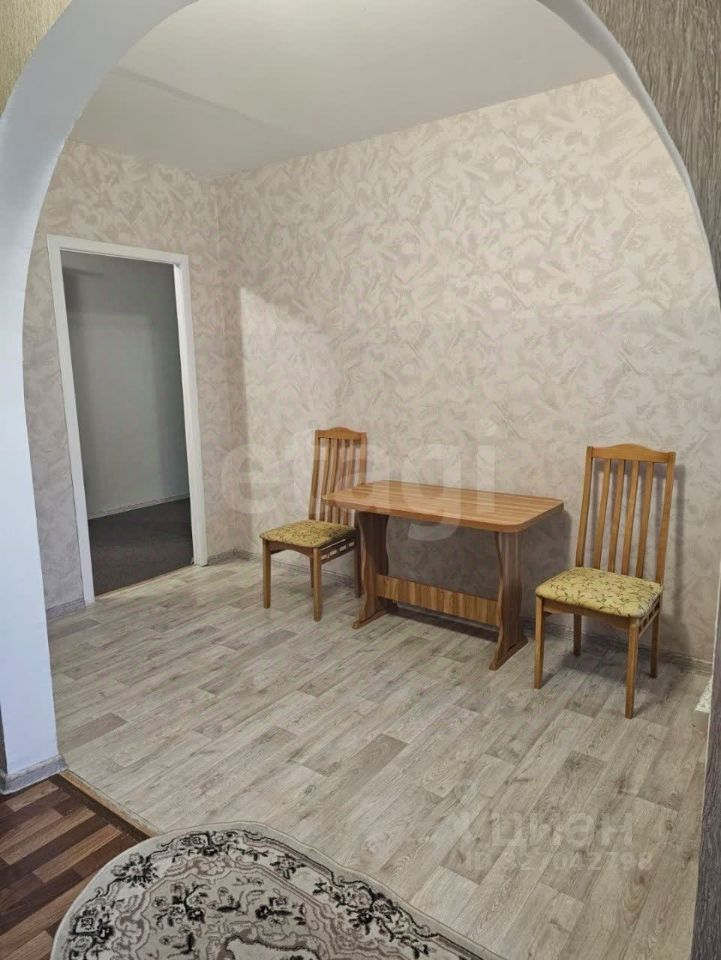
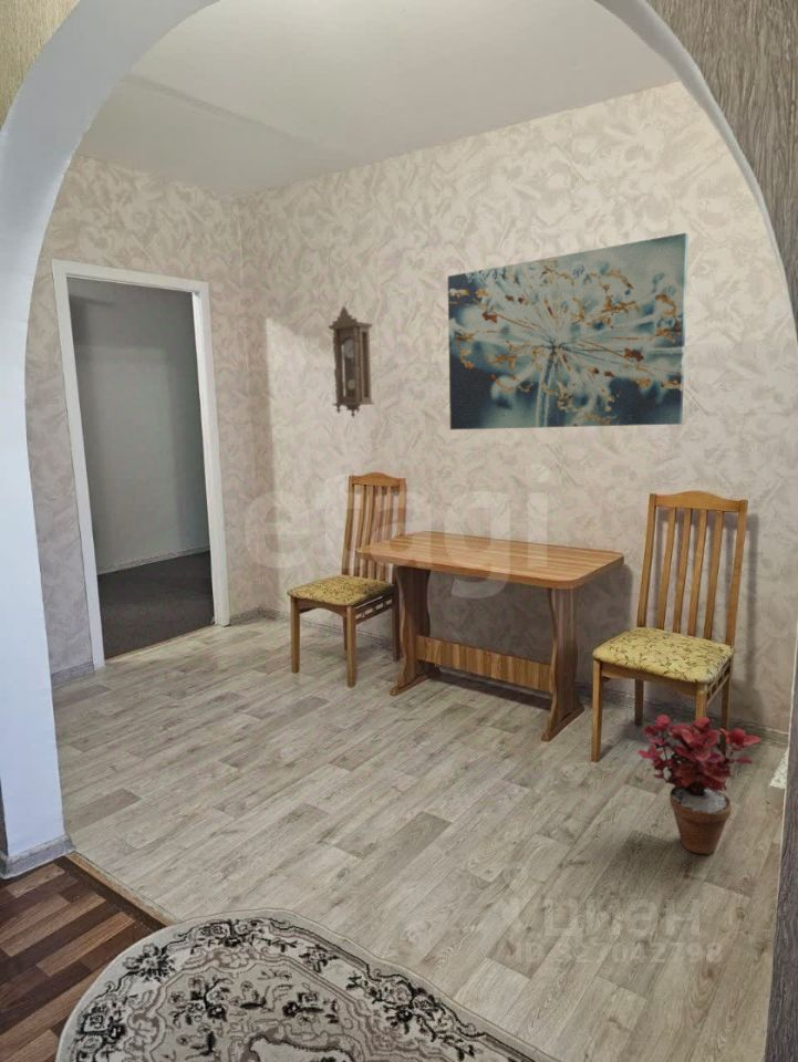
+ potted plant (693, 781)
+ pendulum clock (351, 363)
+ wall art (555, 343)
